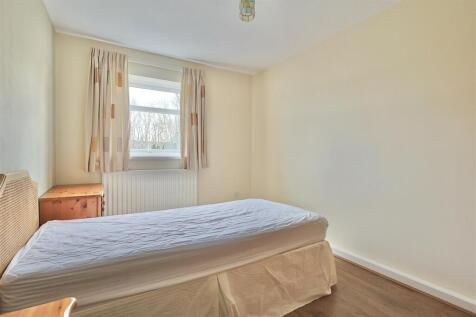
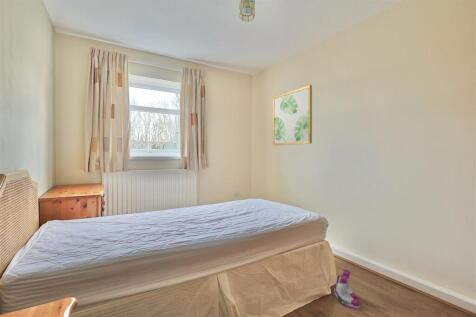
+ boots (346, 286)
+ wall art (290, 118)
